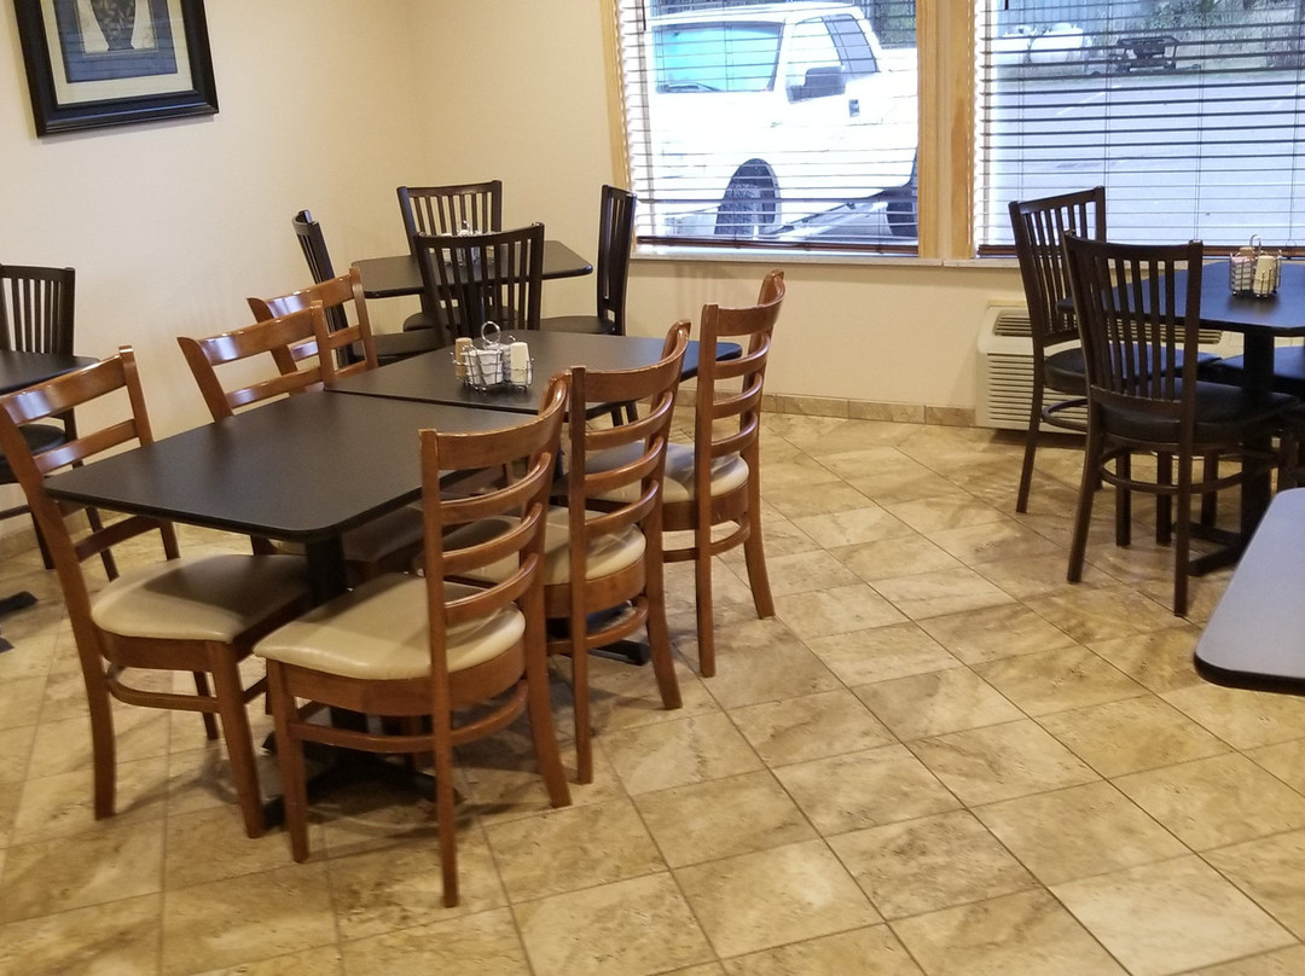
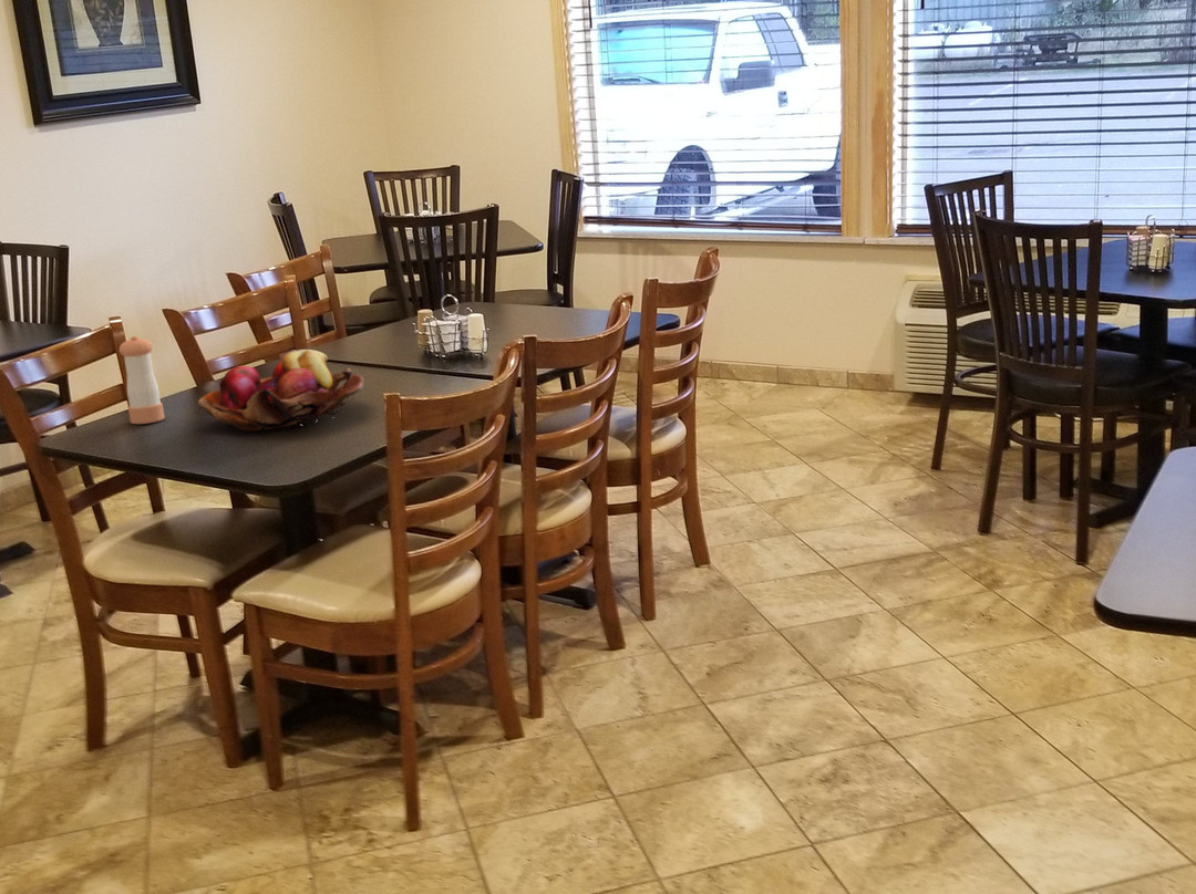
+ fruit basket (286, 386)
+ pepper shaker (141, 378)
